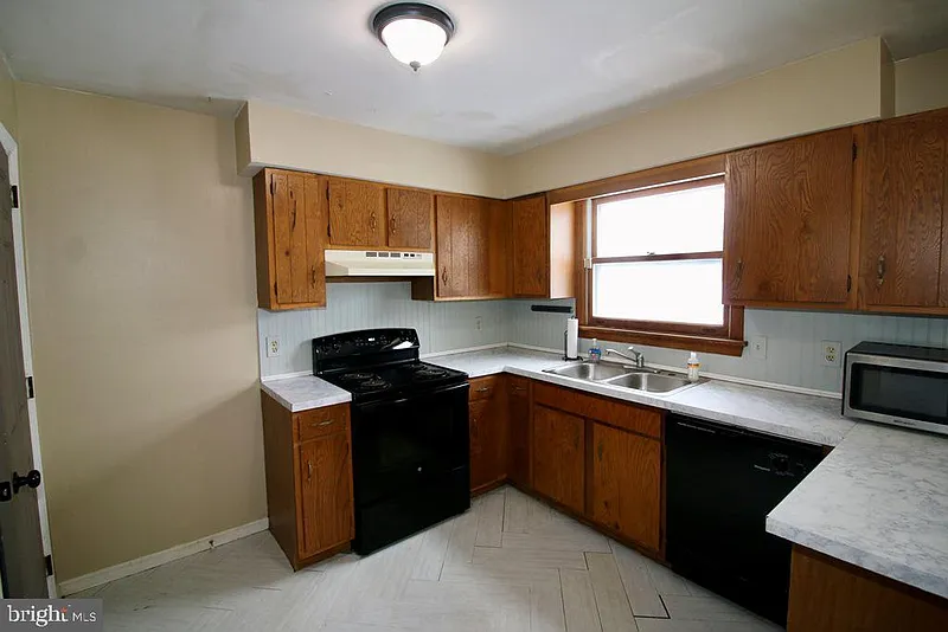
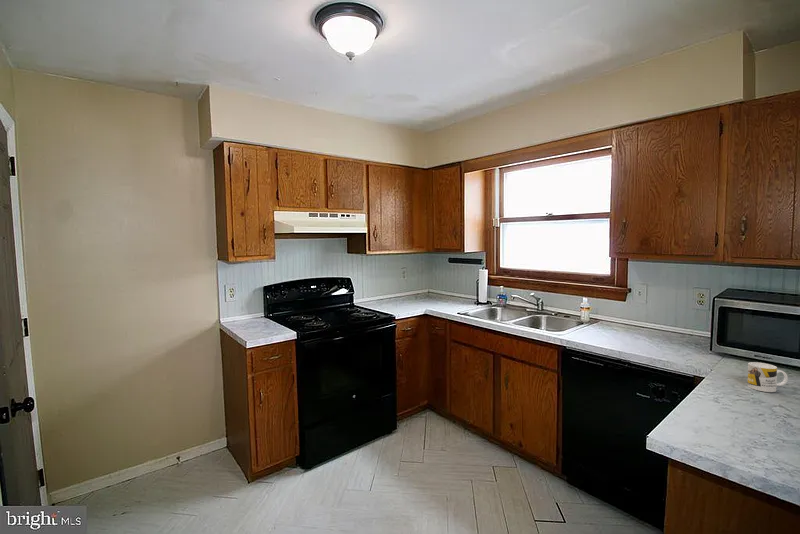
+ mug (767, 377)
